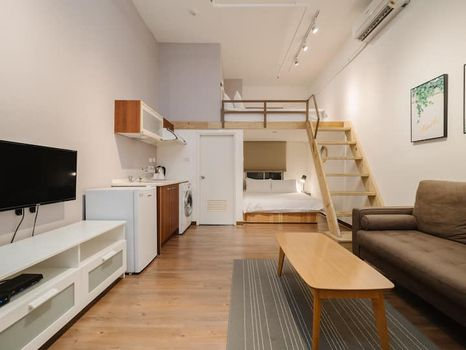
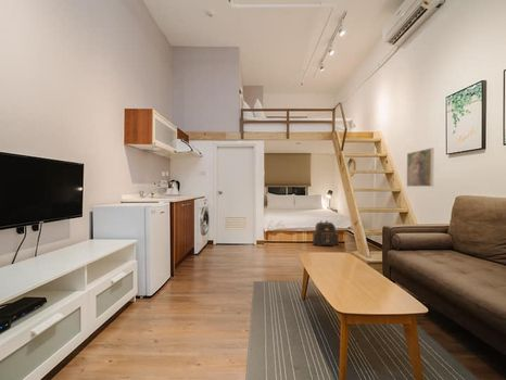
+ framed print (419, 168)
+ backpack (325, 232)
